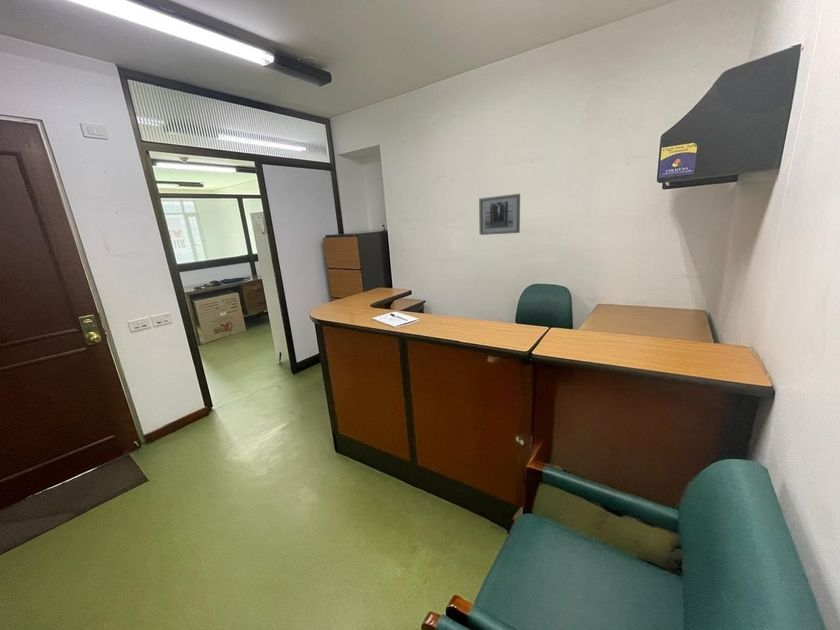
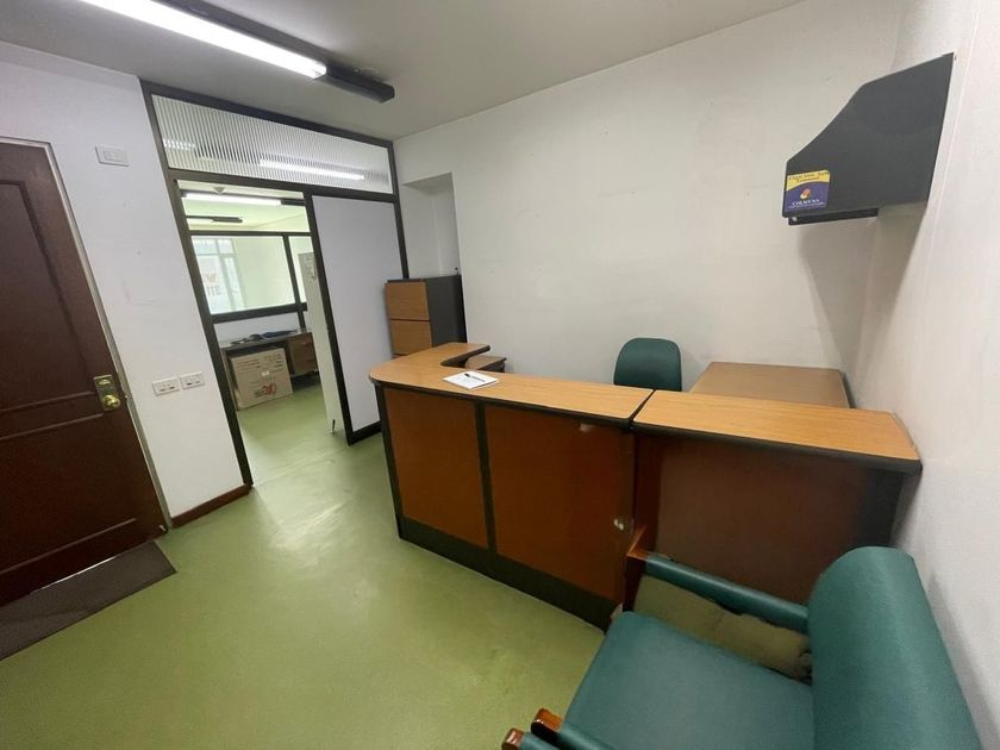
- wall art (498, 215)
